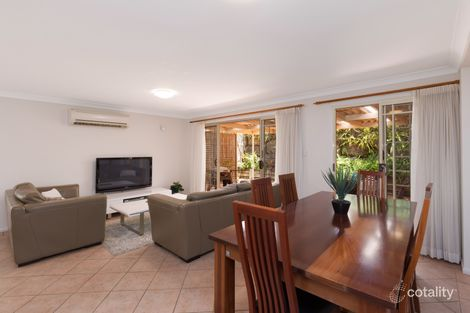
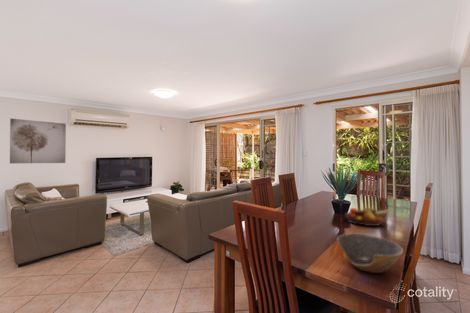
+ fruit bowl (365, 214)
+ wall art (39, 142)
+ bowl (370, 253)
